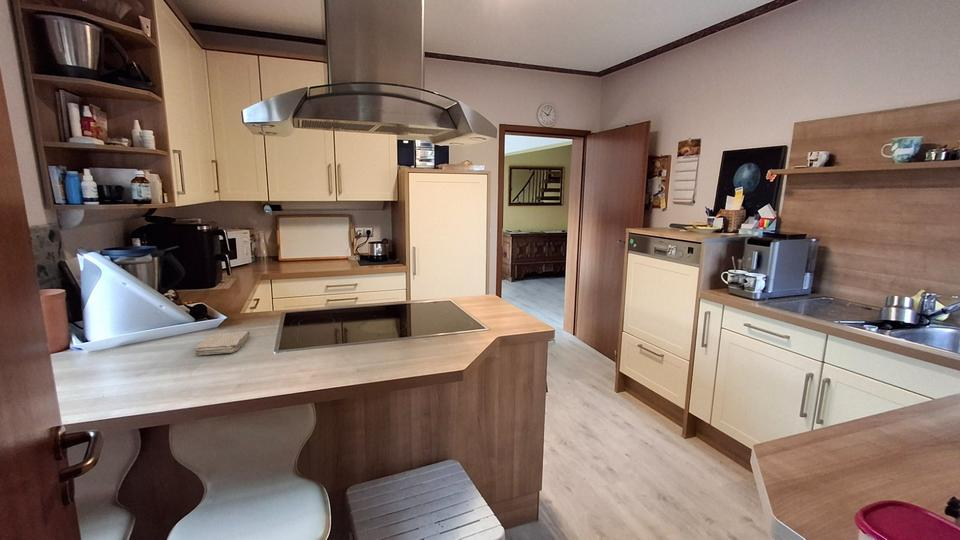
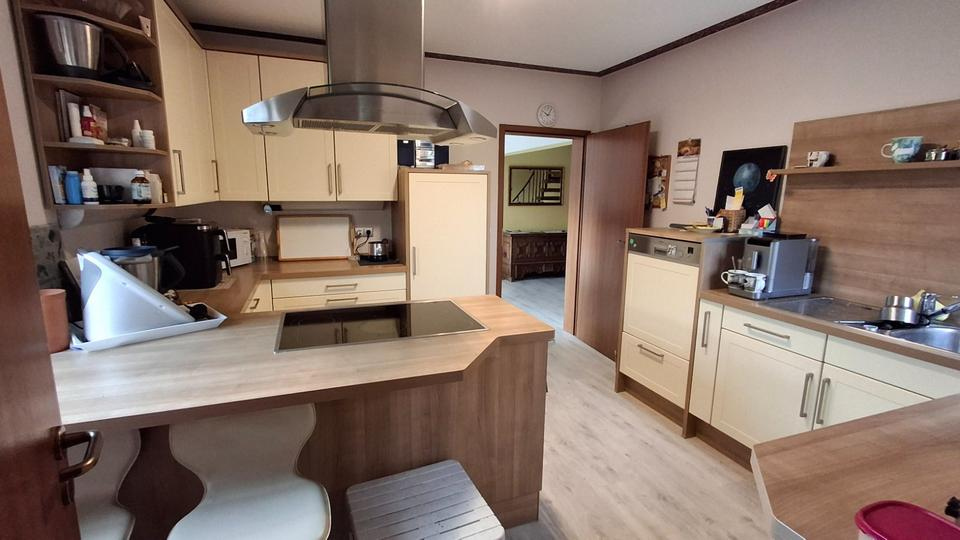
- washcloth (223, 341)
